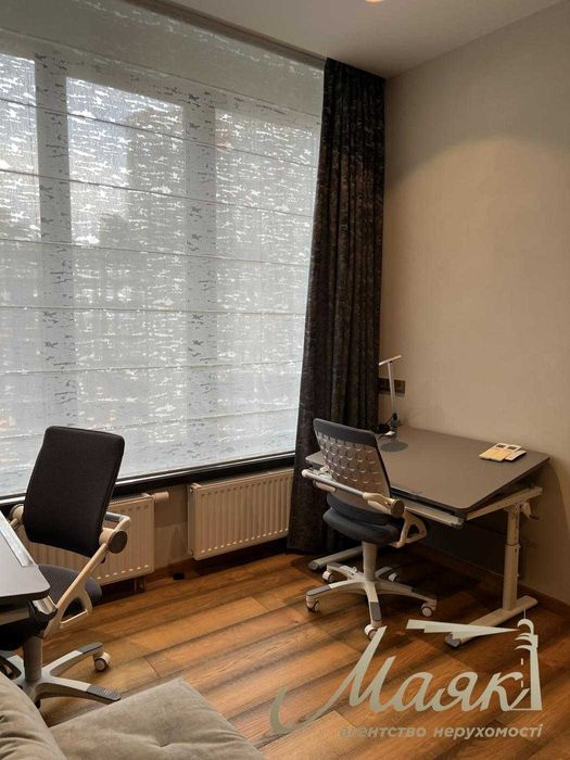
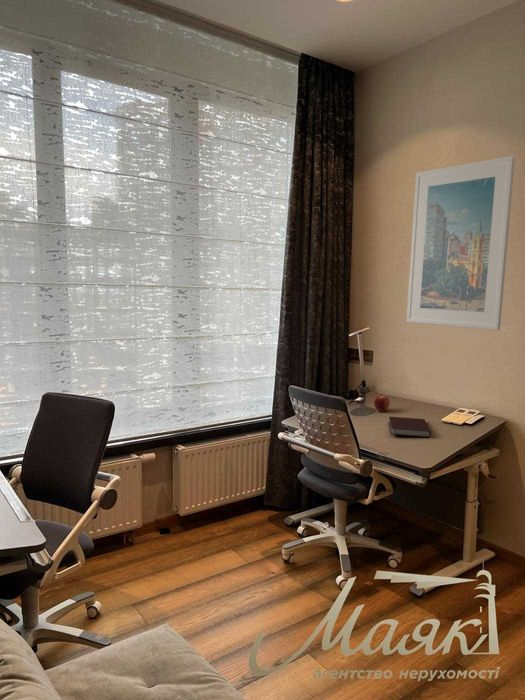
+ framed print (455, 246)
+ apple (382, 402)
+ notebook (408, 426)
